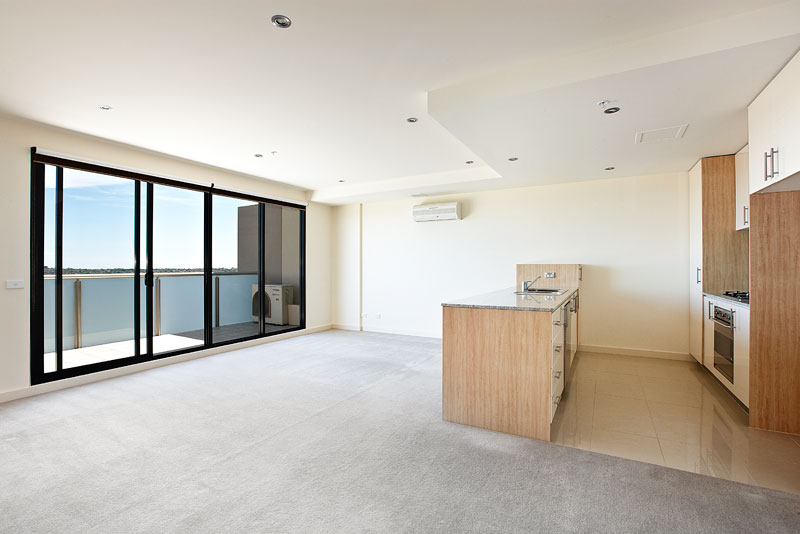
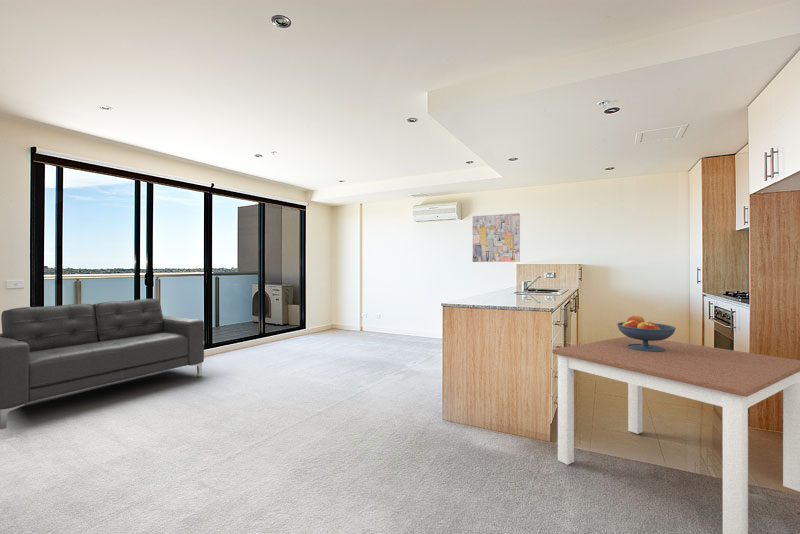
+ sofa (101, 347)
+ dining table (677, 395)
+ wall art (495, 238)
+ fruit bowl (645, 332)
